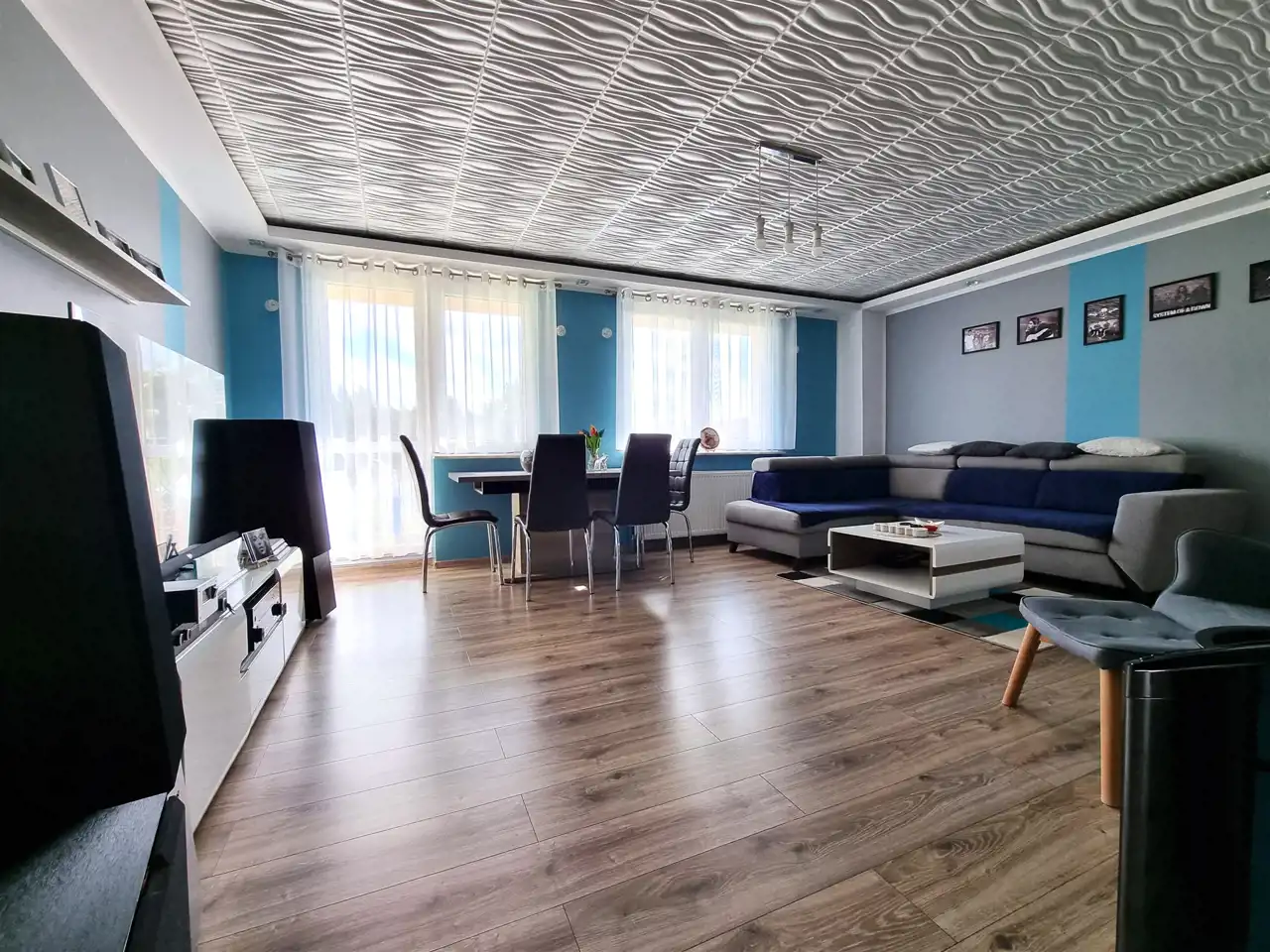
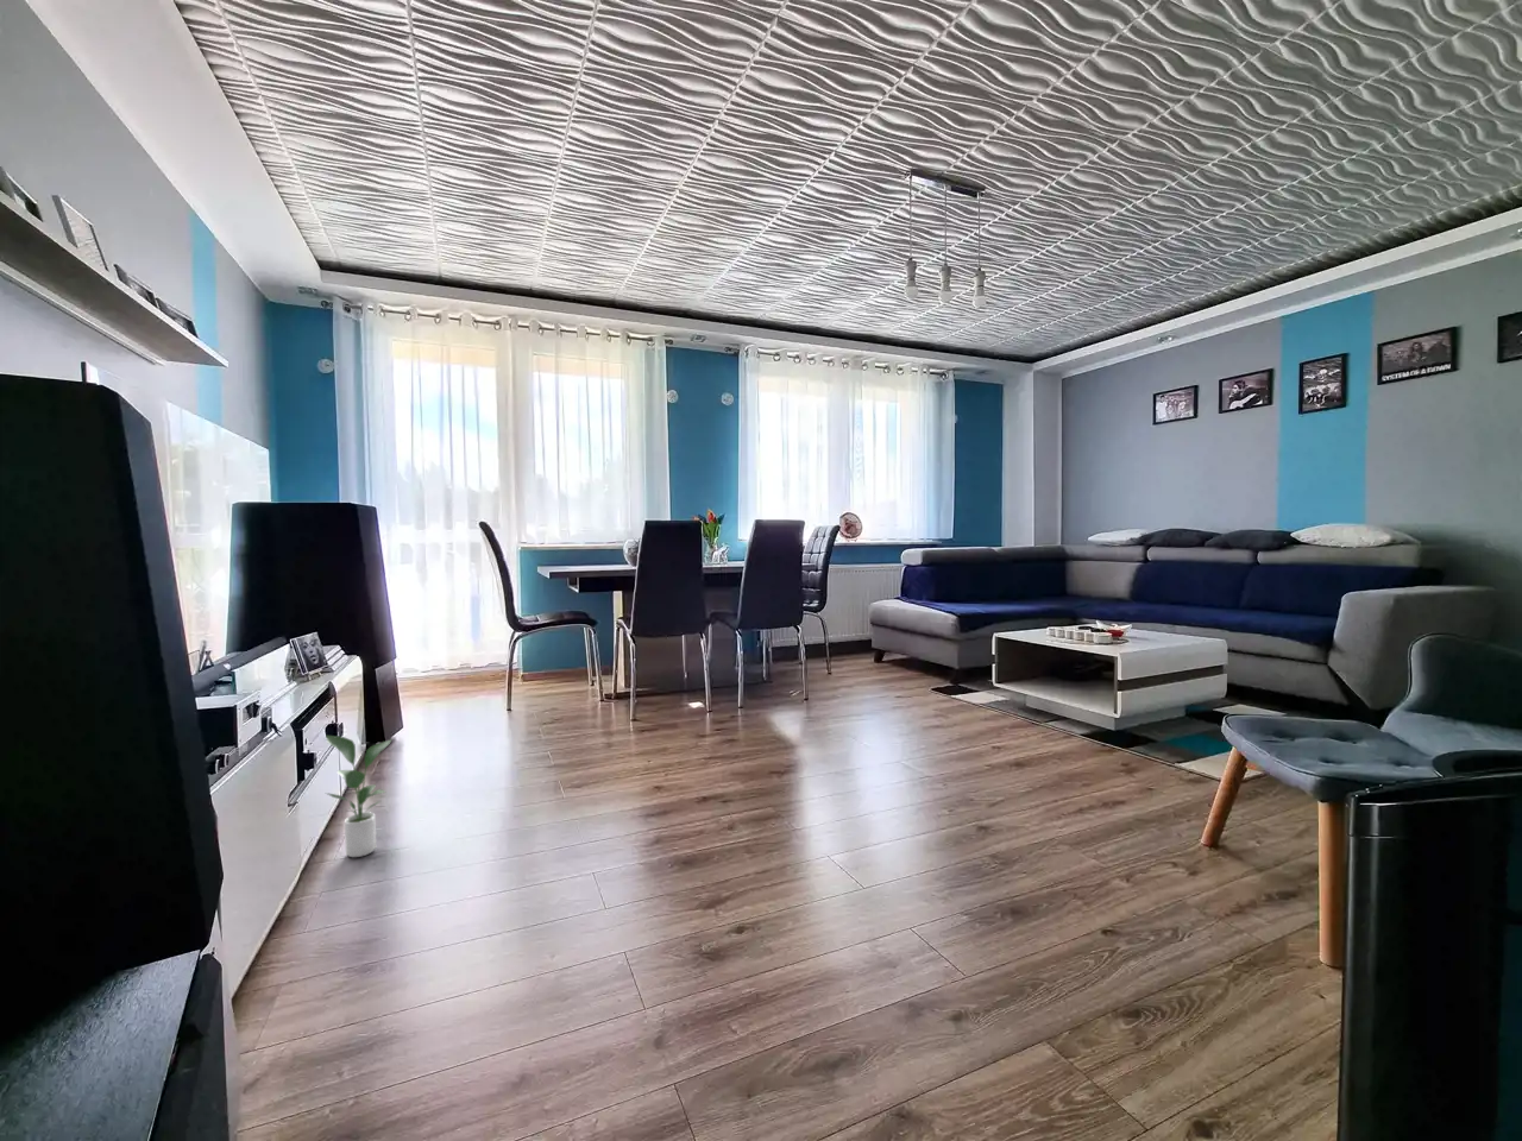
+ potted plant (358, 793)
